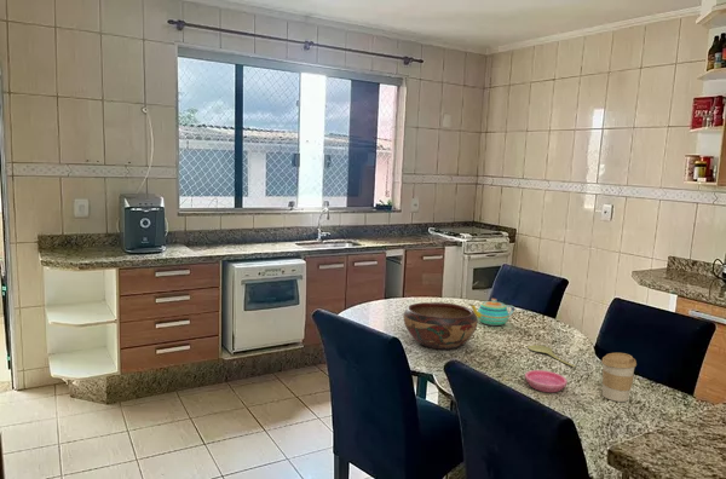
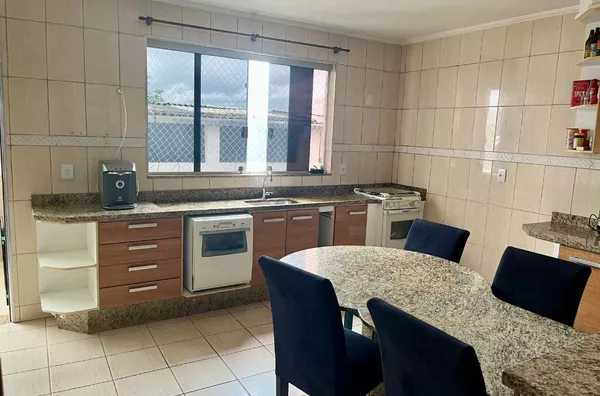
- teapot (491, 311)
- saucer (544, 381)
- coffee cup (617, 375)
- spoon (552, 354)
- decorative bowl (439, 325)
